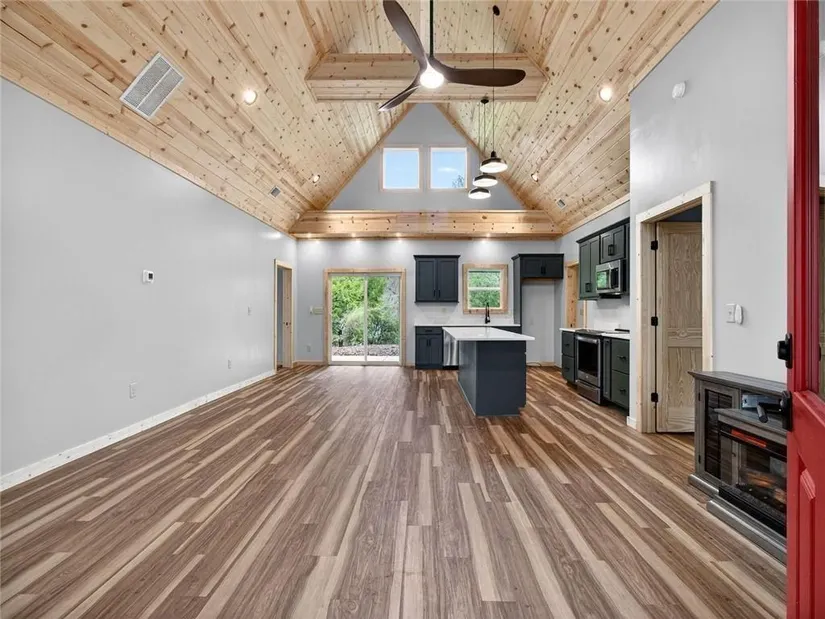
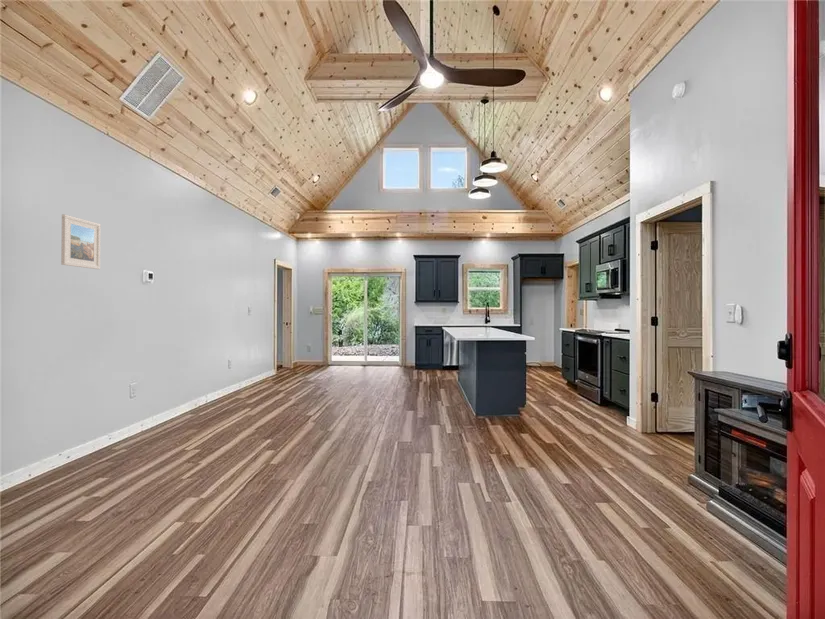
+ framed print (82, 243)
